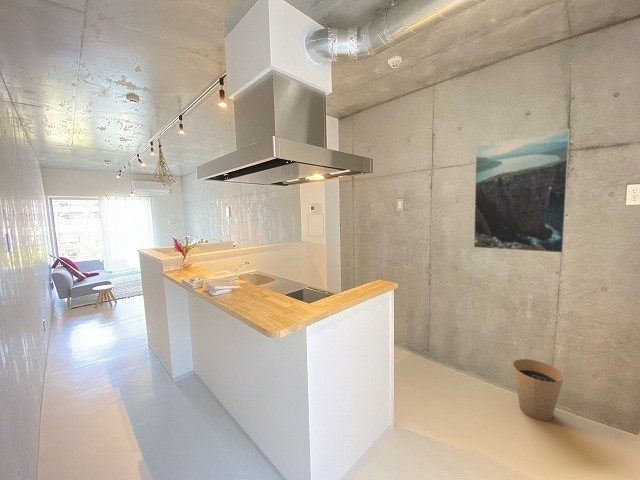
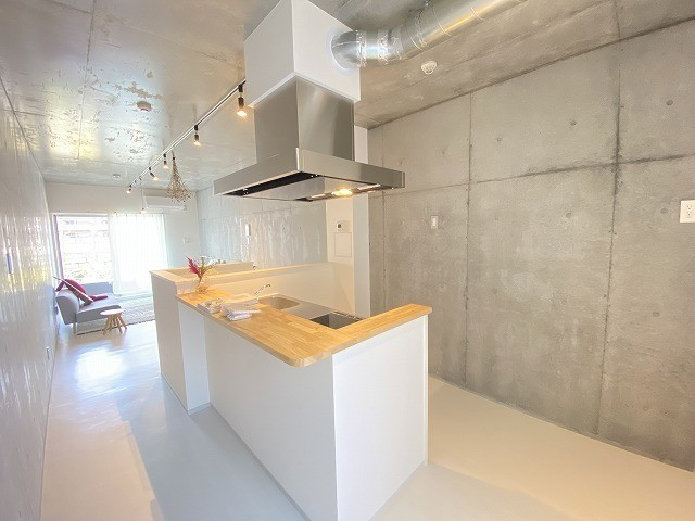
- trash can (536, 390)
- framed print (516, 195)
